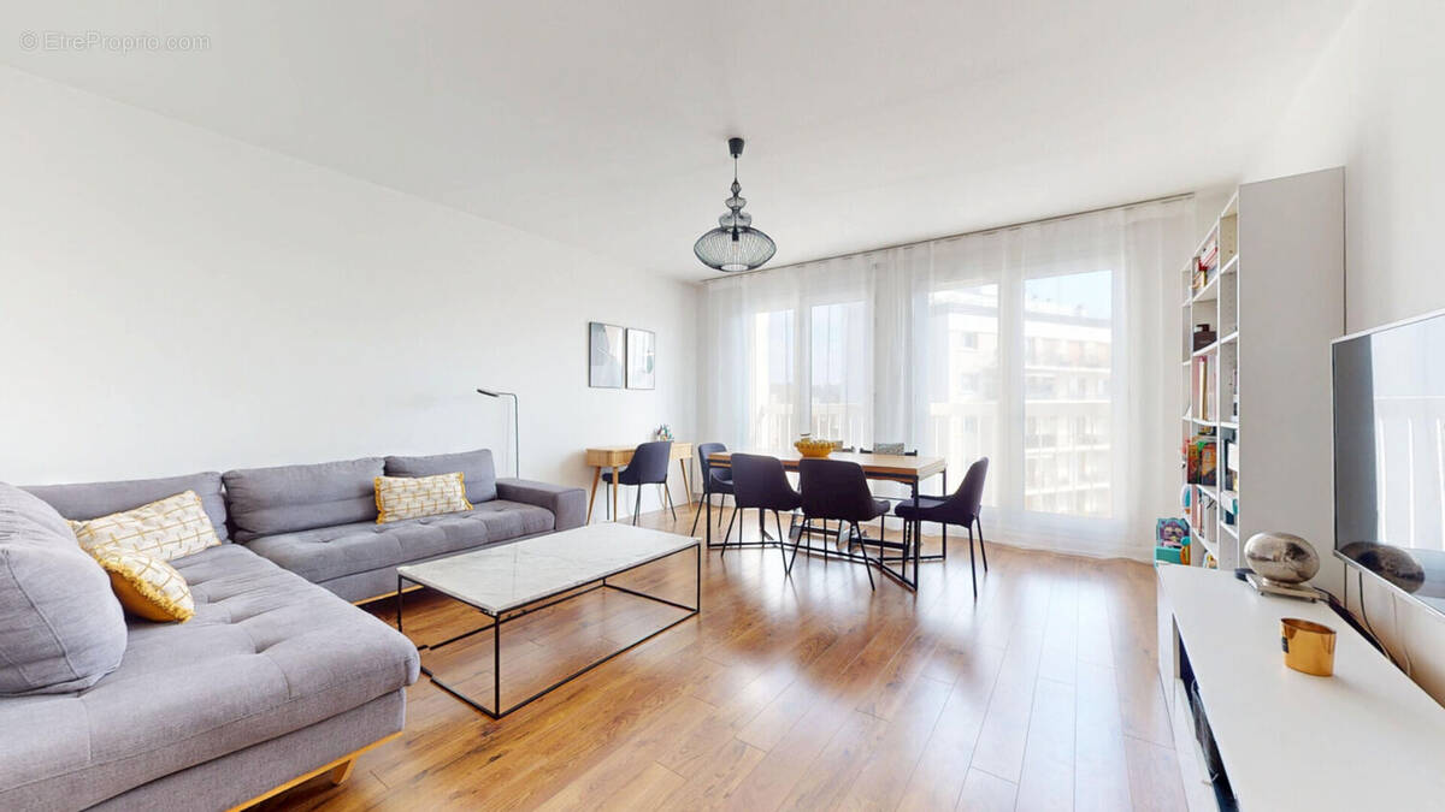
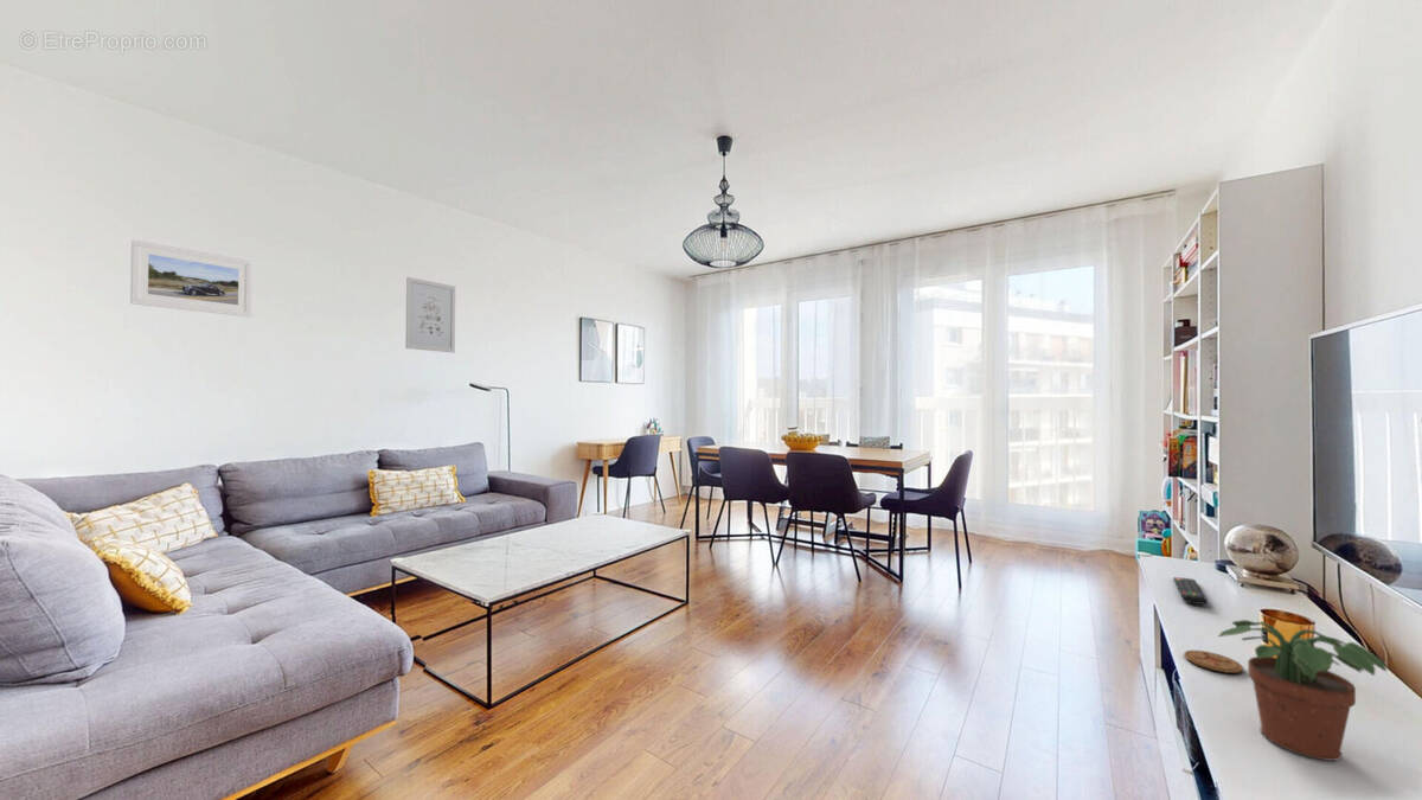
+ coaster (1212, 660)
+ potted plant (1294, 686)
+ remote control (1189, 589)
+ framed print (194, 281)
+ wall art (431, 315)
